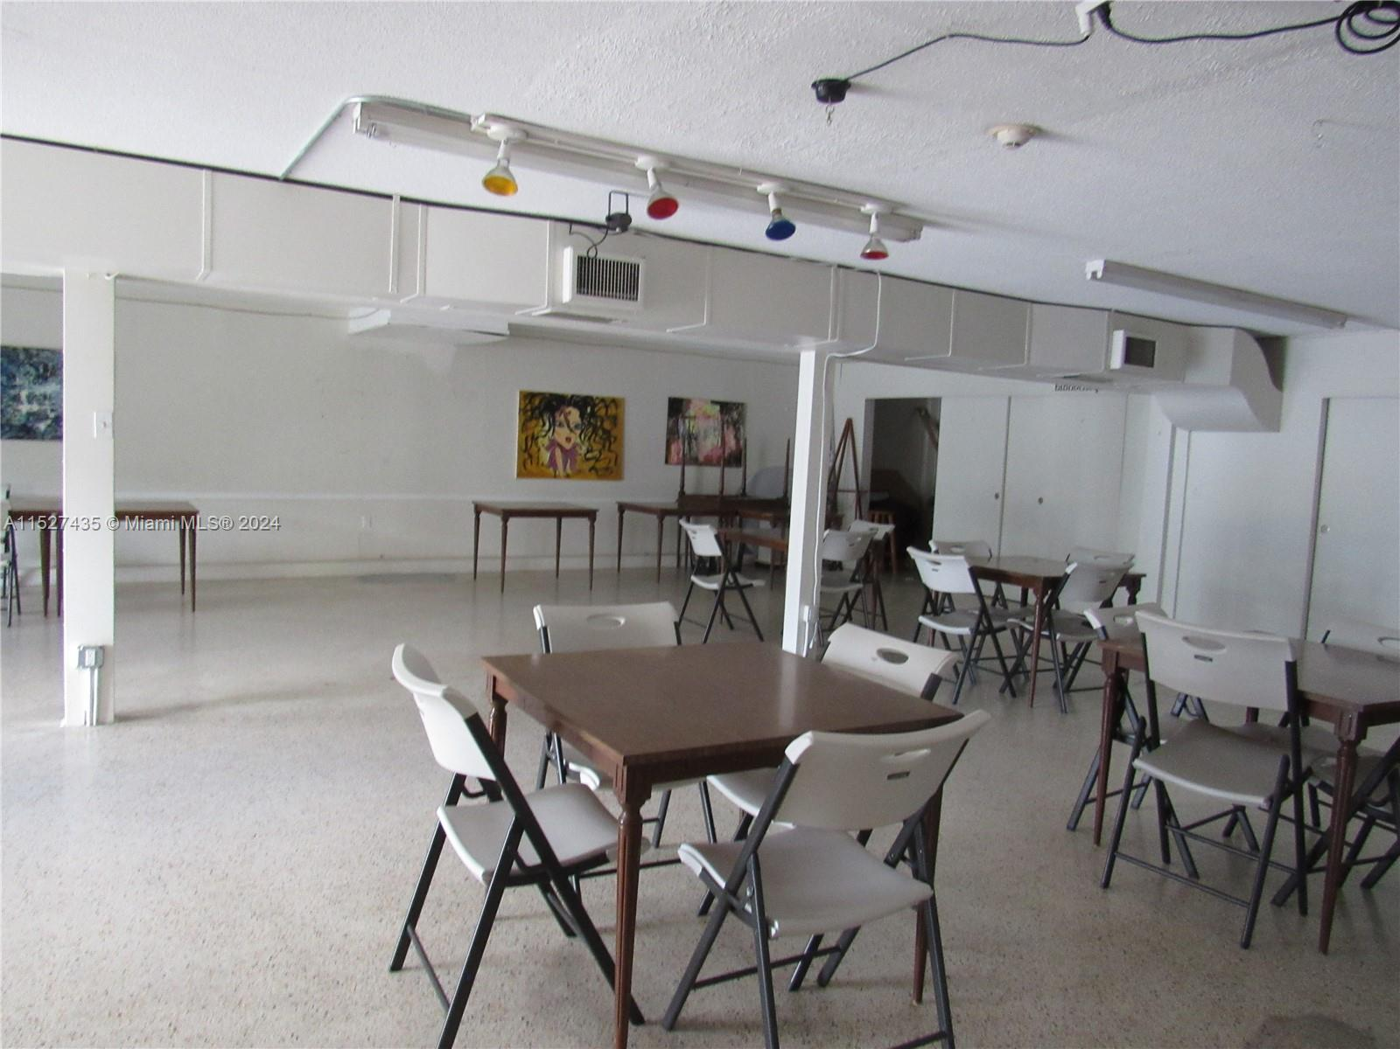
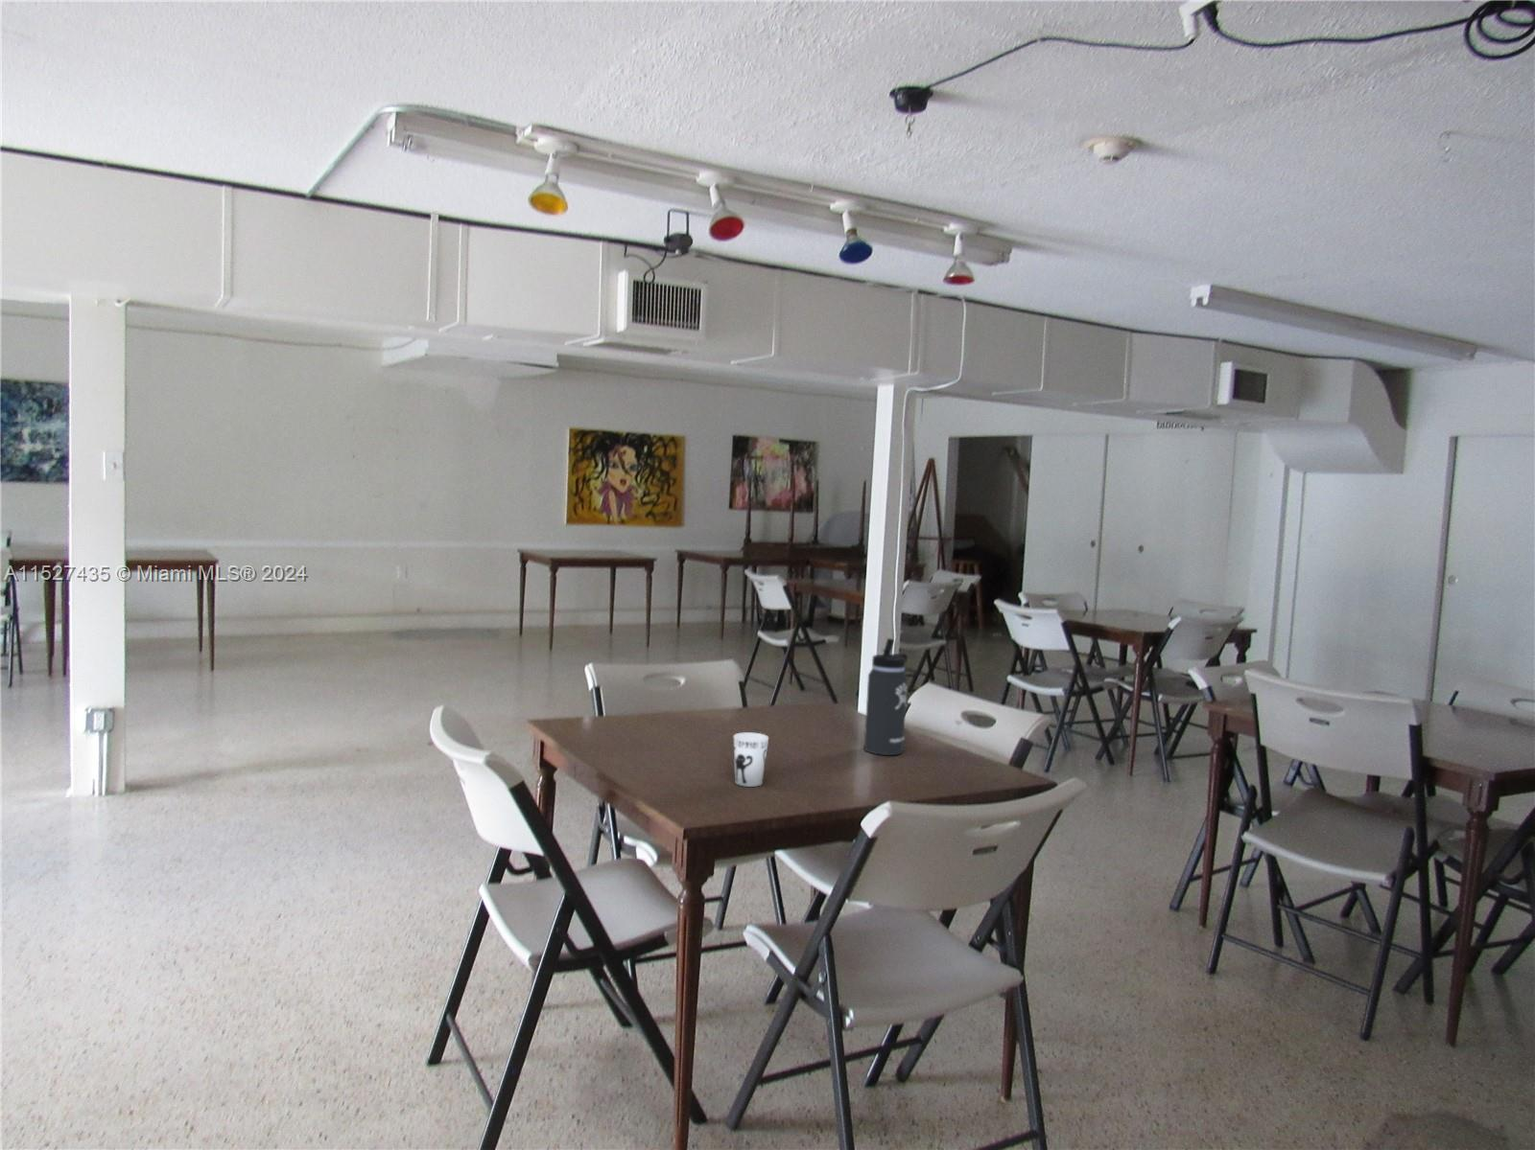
+ thermos bottle (890, 693)
+ cup (749, 759)
